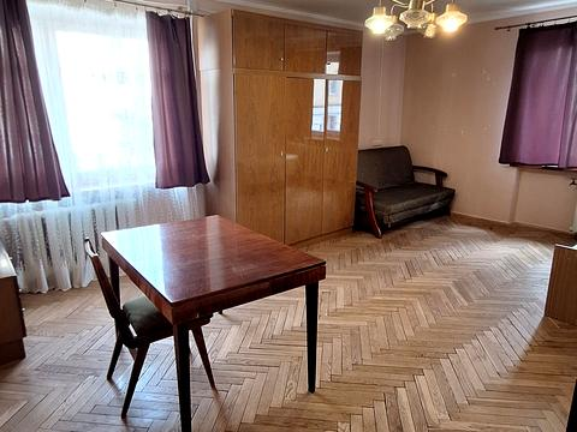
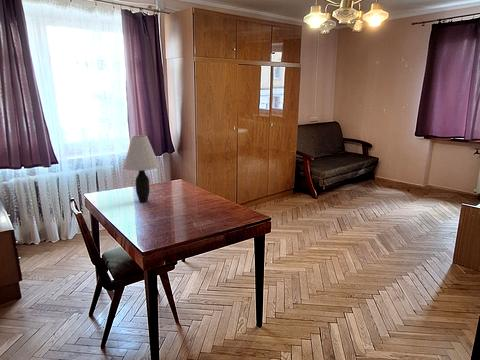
+ table lamp (141, 169)
